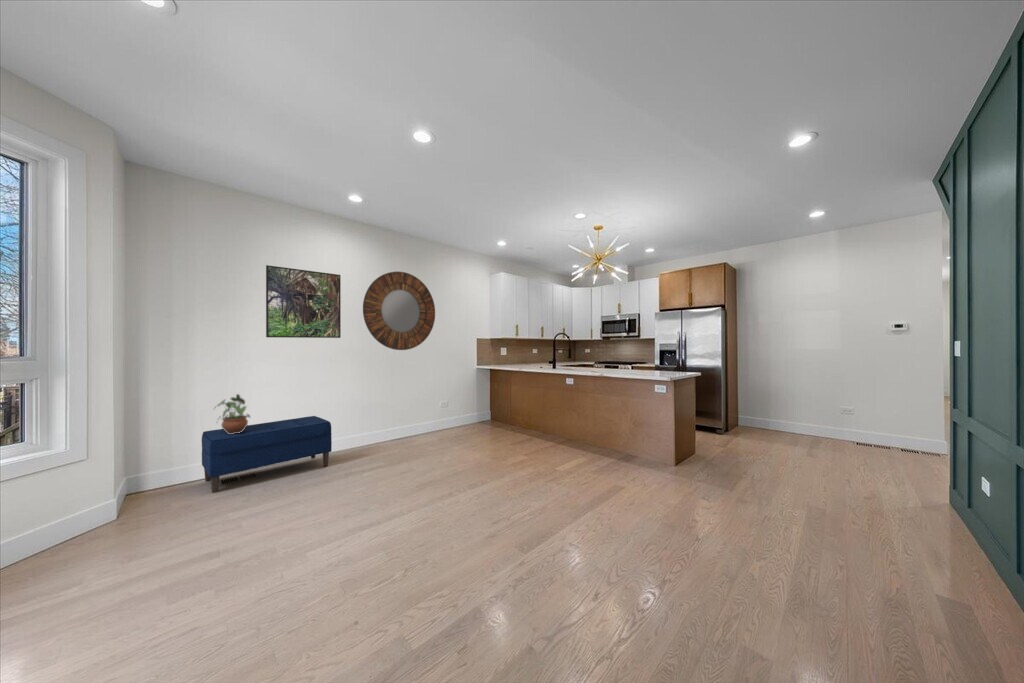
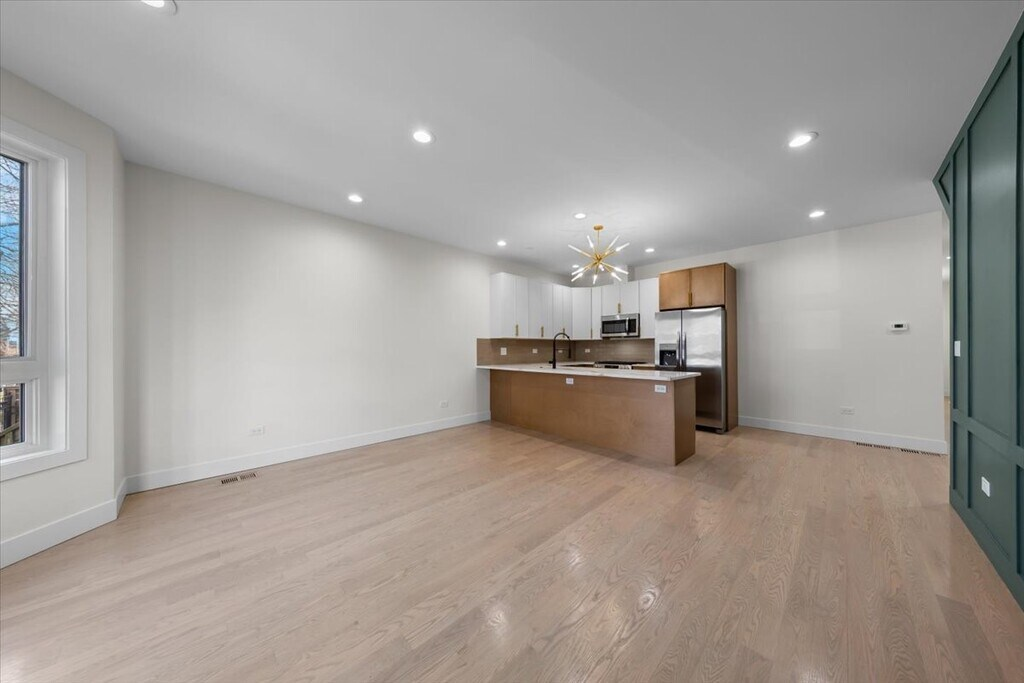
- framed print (305, 304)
- potted plant (235, 412)
- bench (270, 449)
- home mirror (401, 311)
